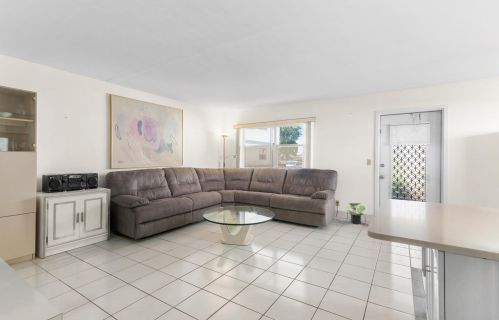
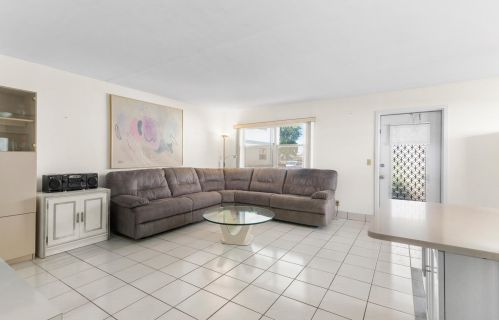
- potted plant (353, 212)
